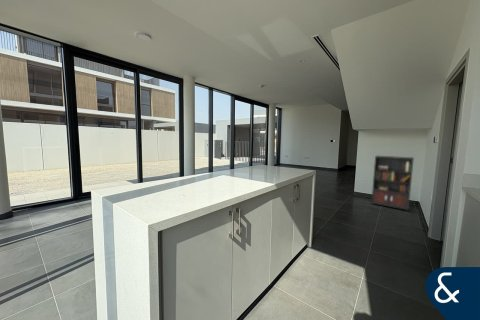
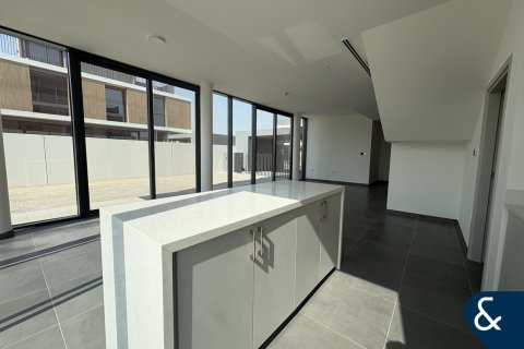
- bookcase (397, 181)
